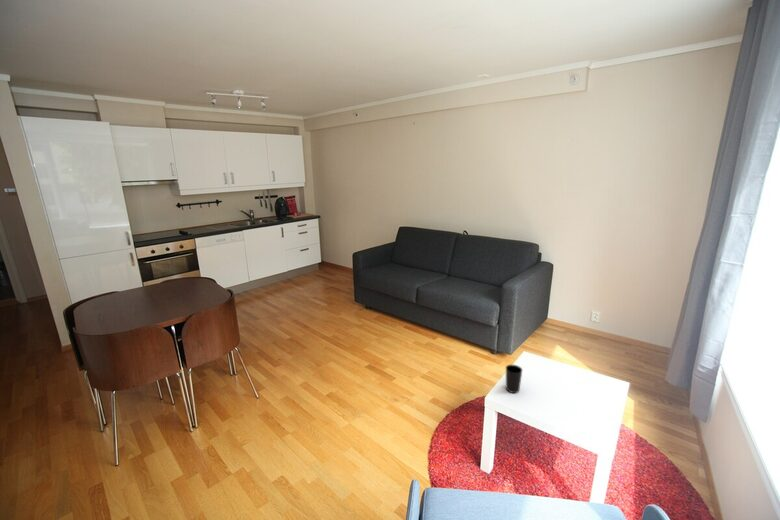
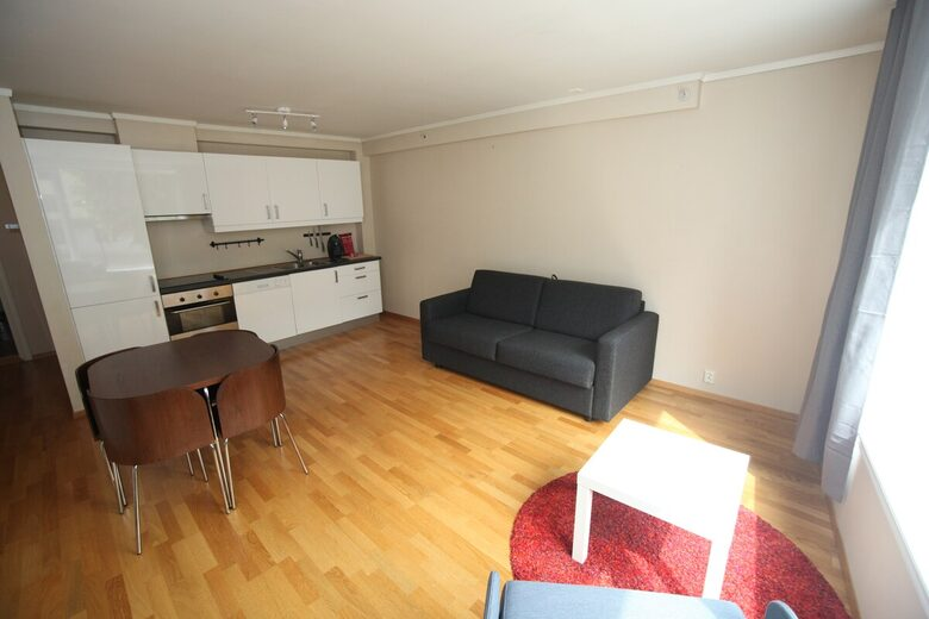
- cup (513, 379)
